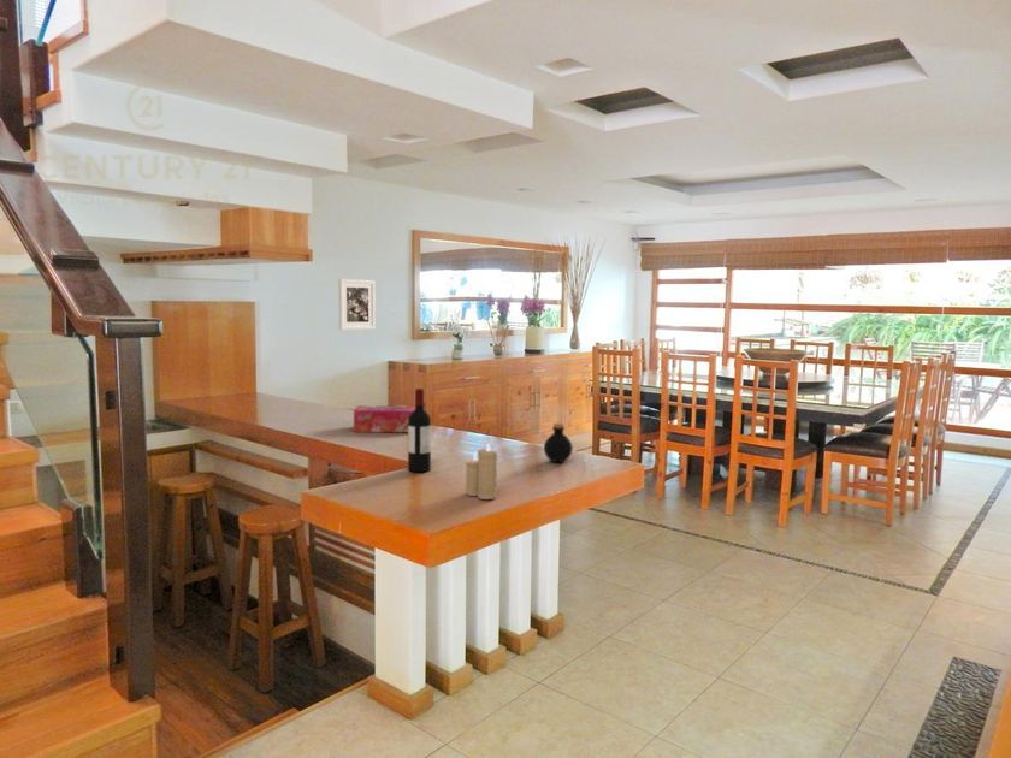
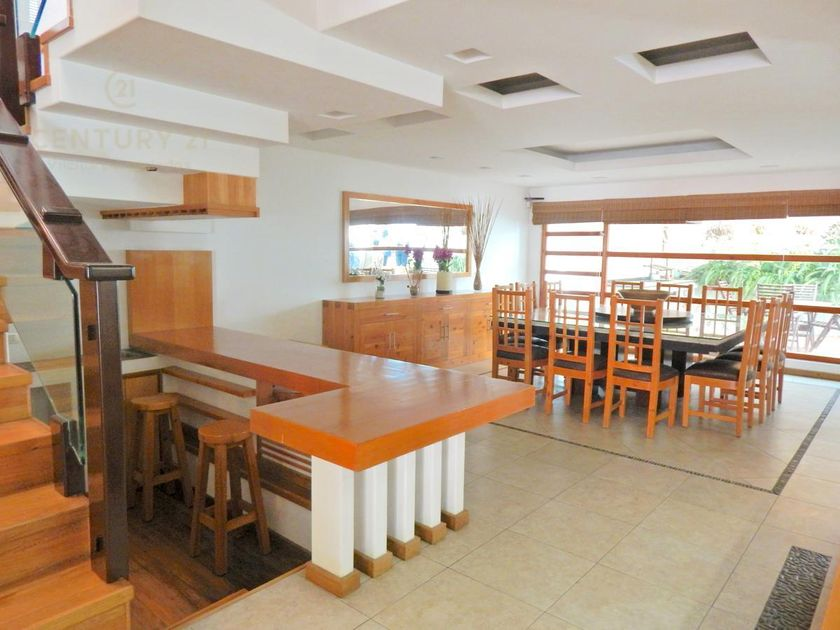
- wine bottle (419, 430)
- tissue box (386, 419)
- bottle (557, 442)
- candle (480, 468)
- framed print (356, 304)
